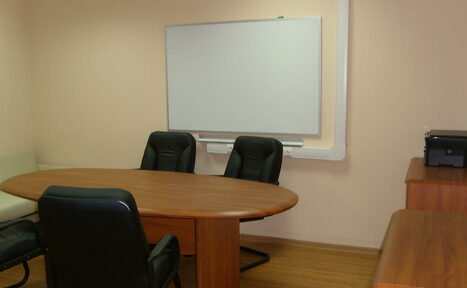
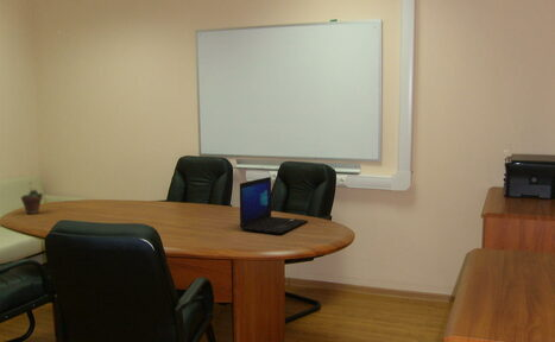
+ laptop (270, 203)
+ succulent plant (31, 197)
